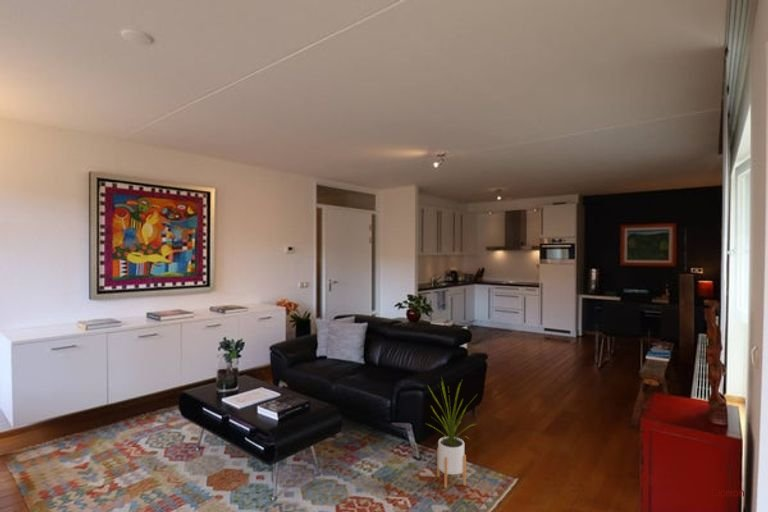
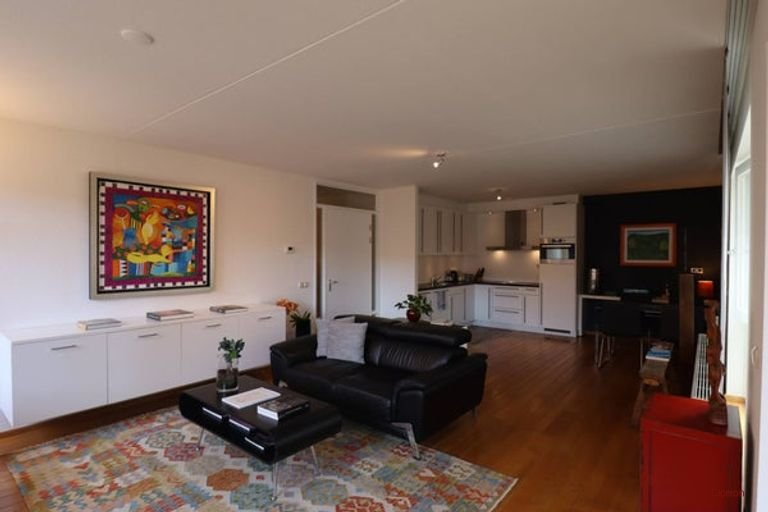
- house plant (452, 429)
